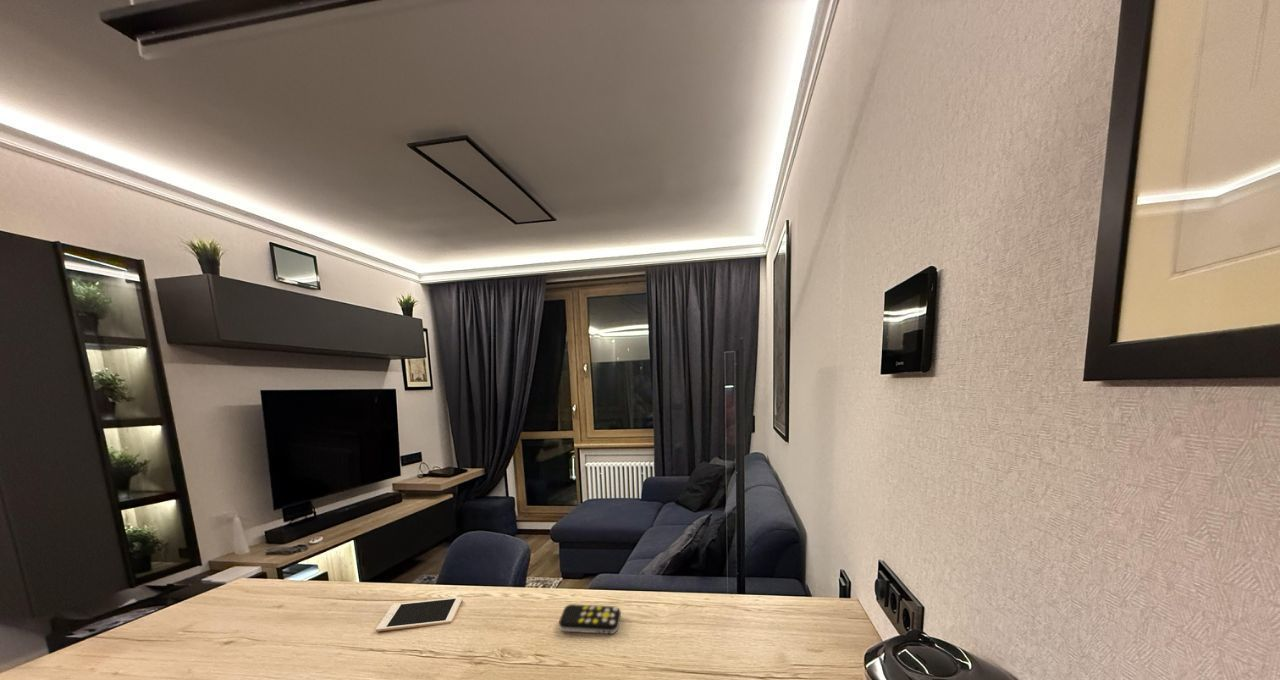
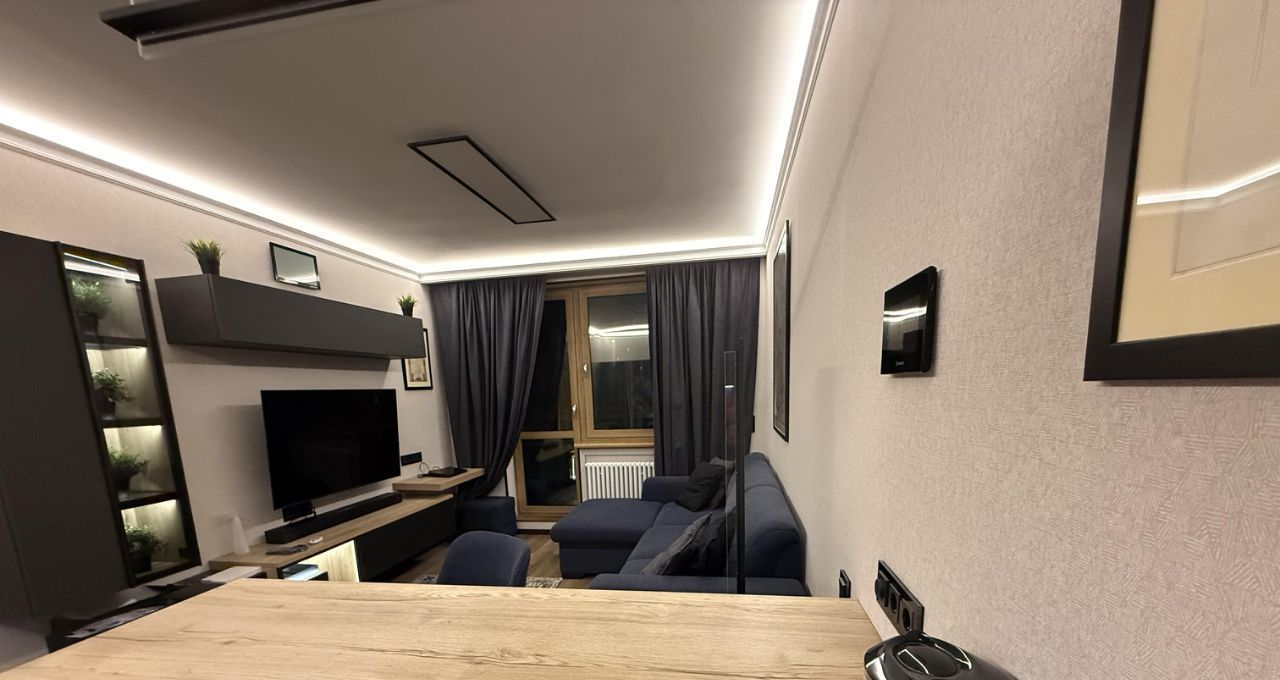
- remote control (590, 618)
- cell phone (421, 613)
